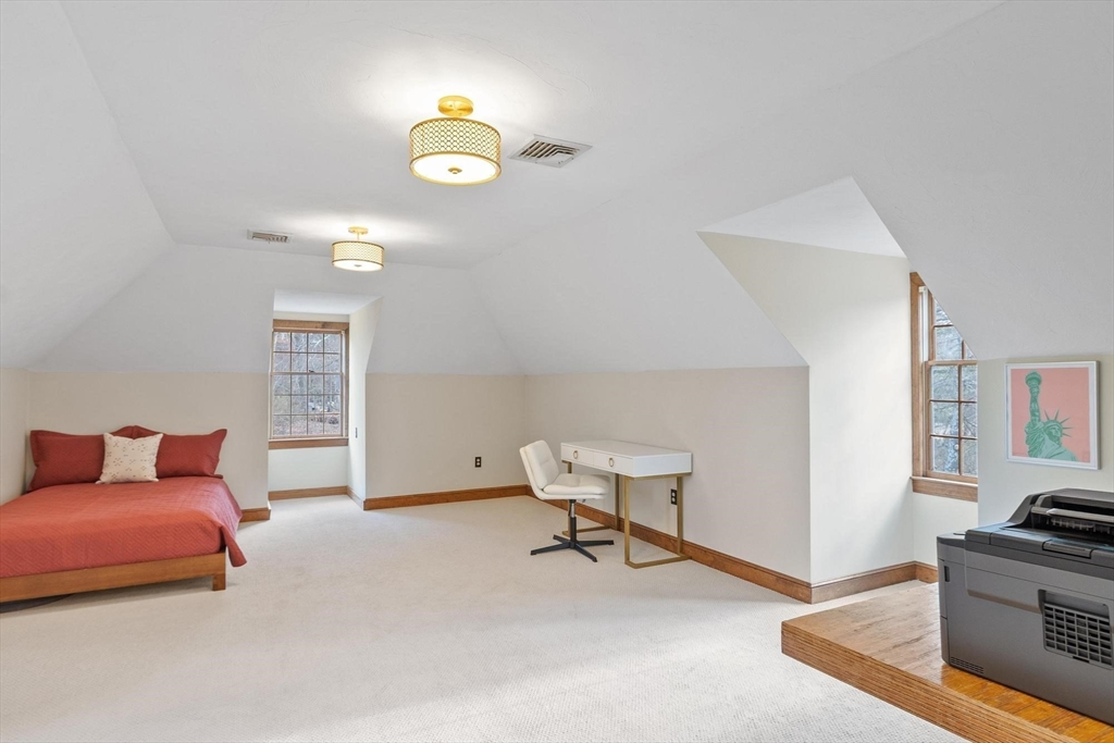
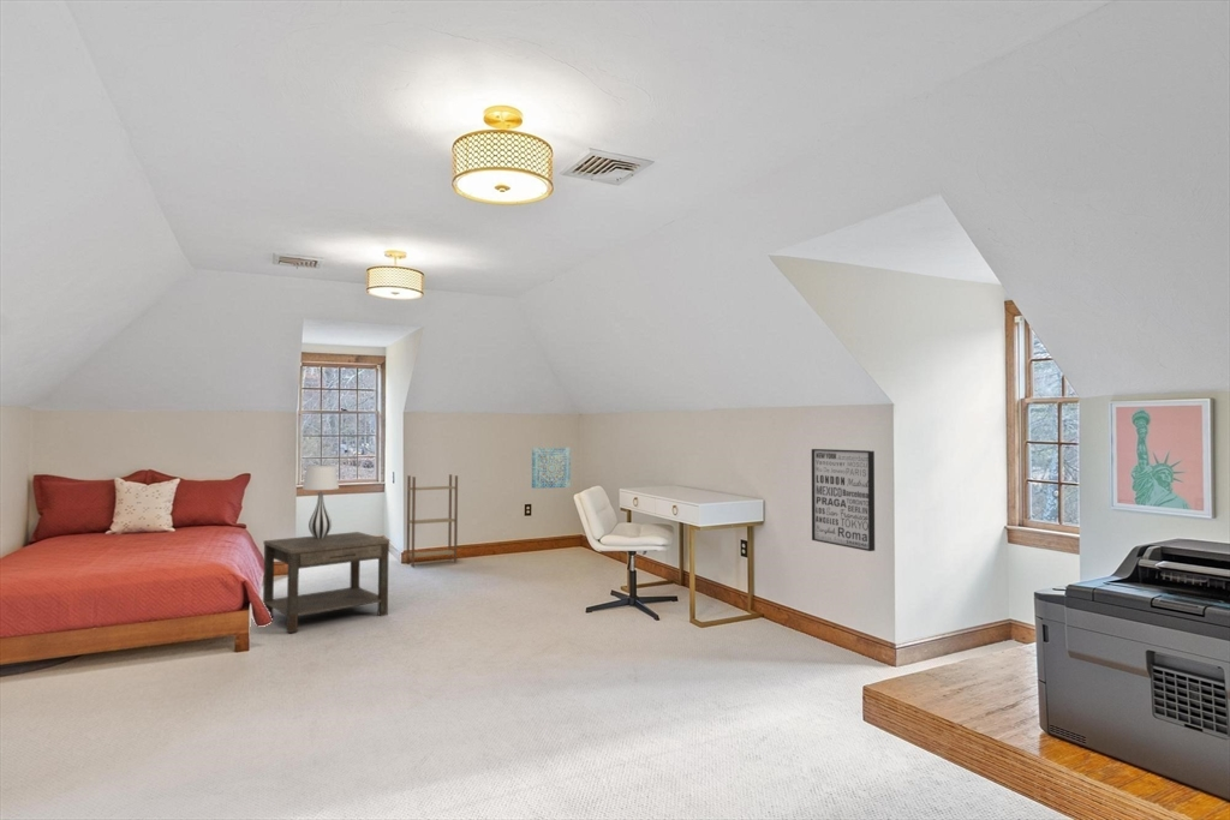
+ table lamp (320, 501)
+ shelving unit (431, 519)
+ wall art (550, 467)
+ side table (327, 591)
+ wall art (841, 497)
